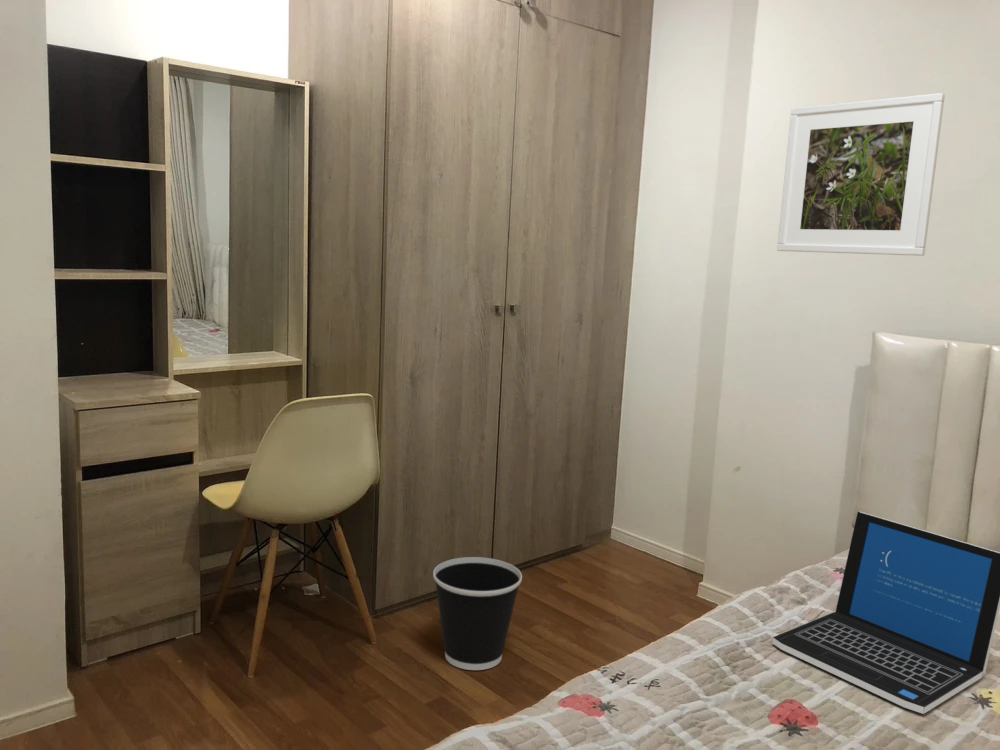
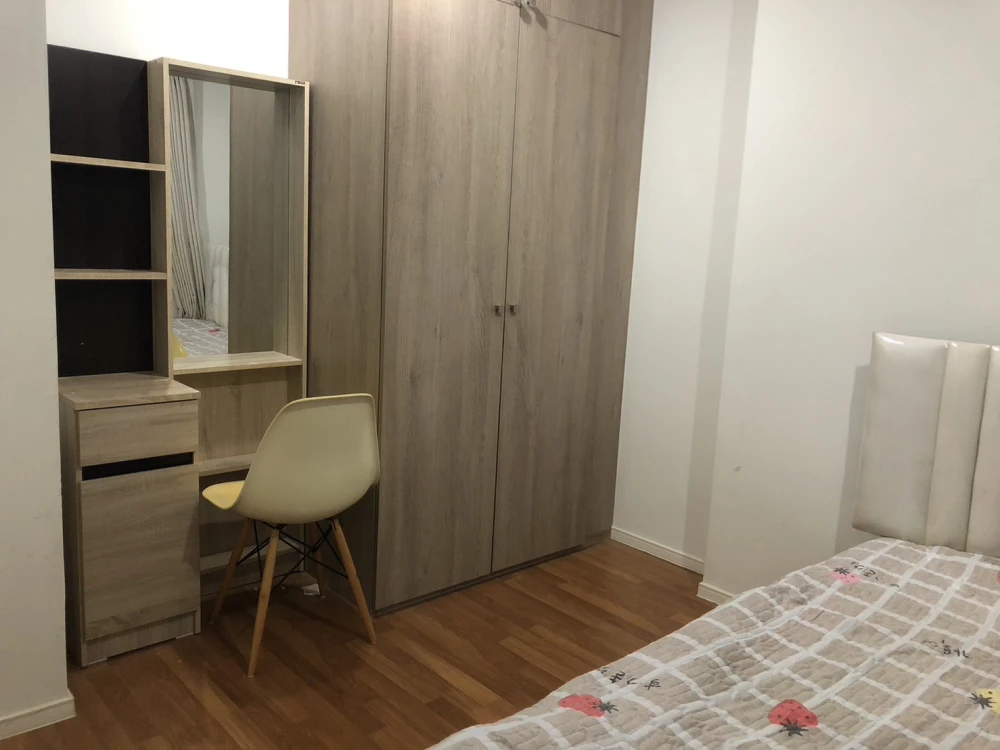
- laptop (887, 601)
- wastebasket (475, 614)
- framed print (854, 178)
